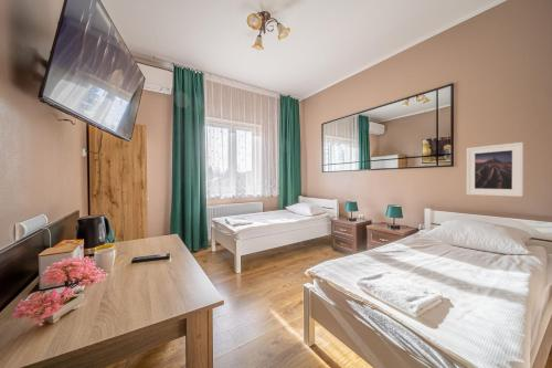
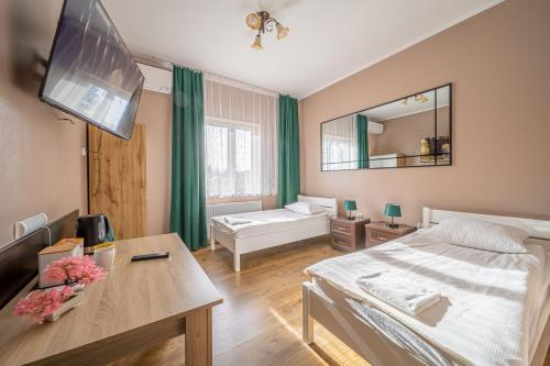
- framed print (492, 170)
